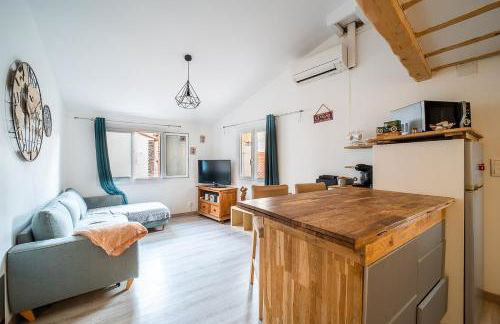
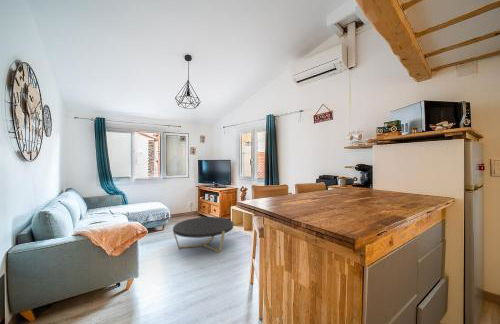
+ coffee table (204, 234)
